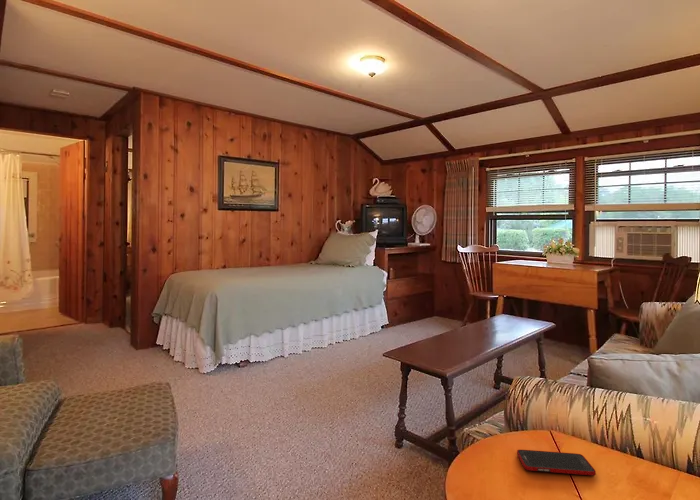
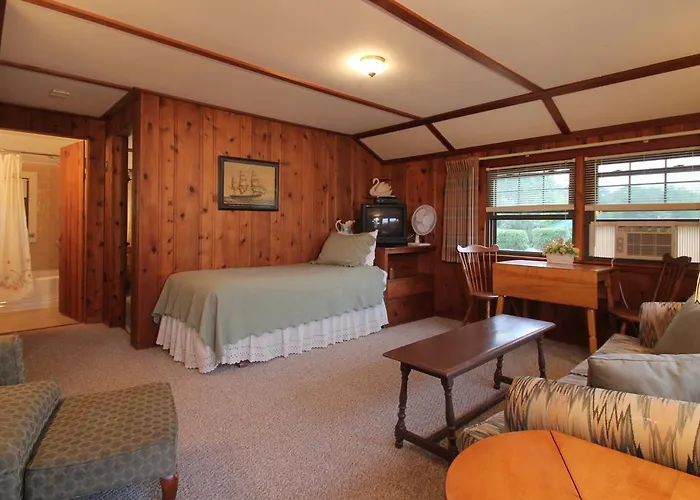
- cell phone (554, 462)
